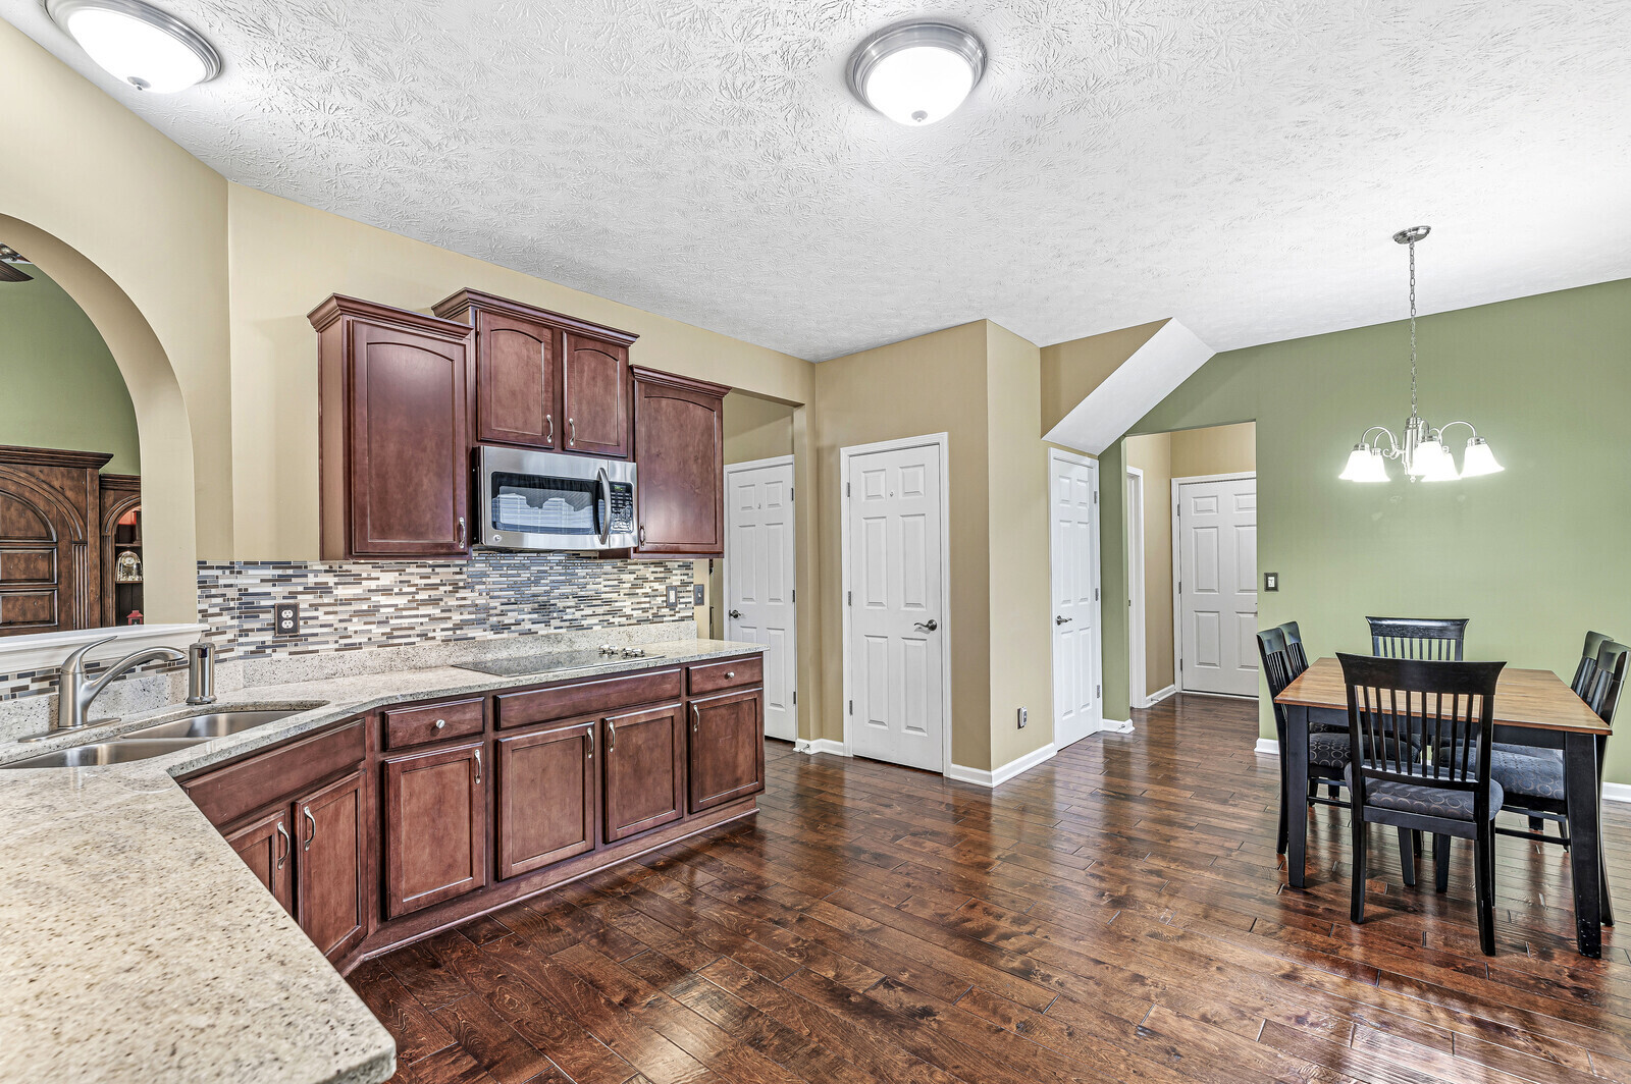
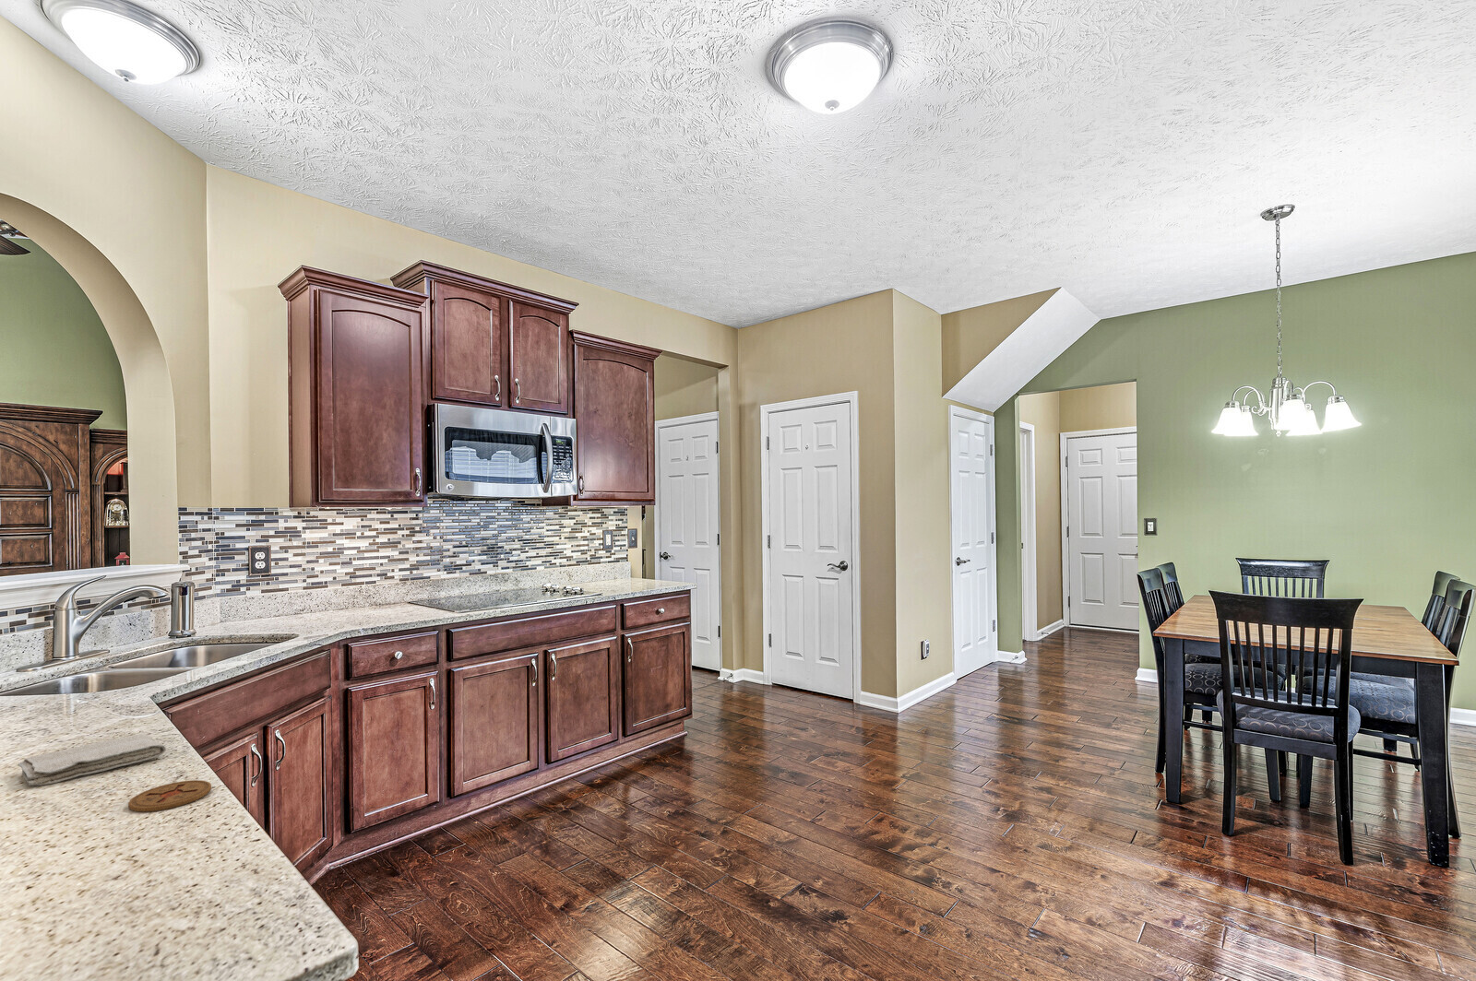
+ coaster (171, 795)
+ washcloth (93, 757)
